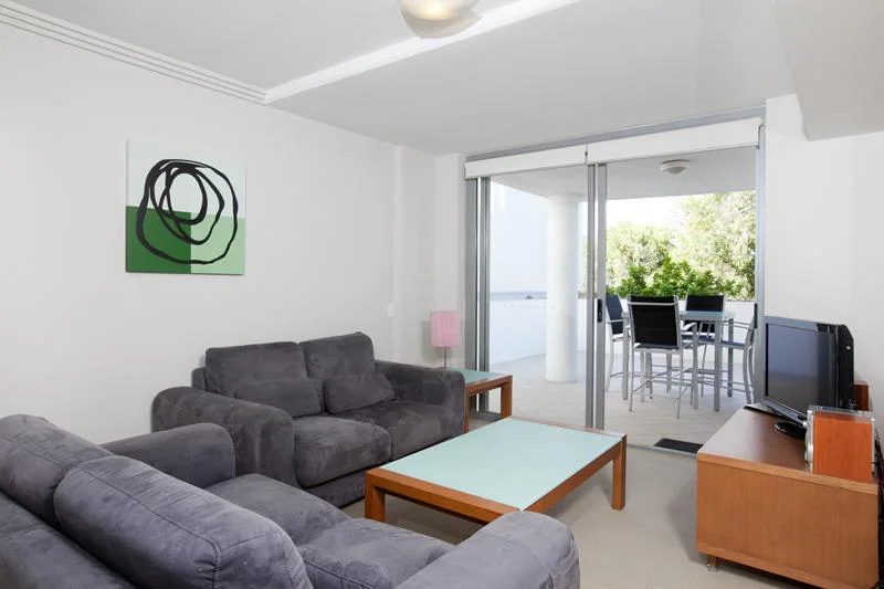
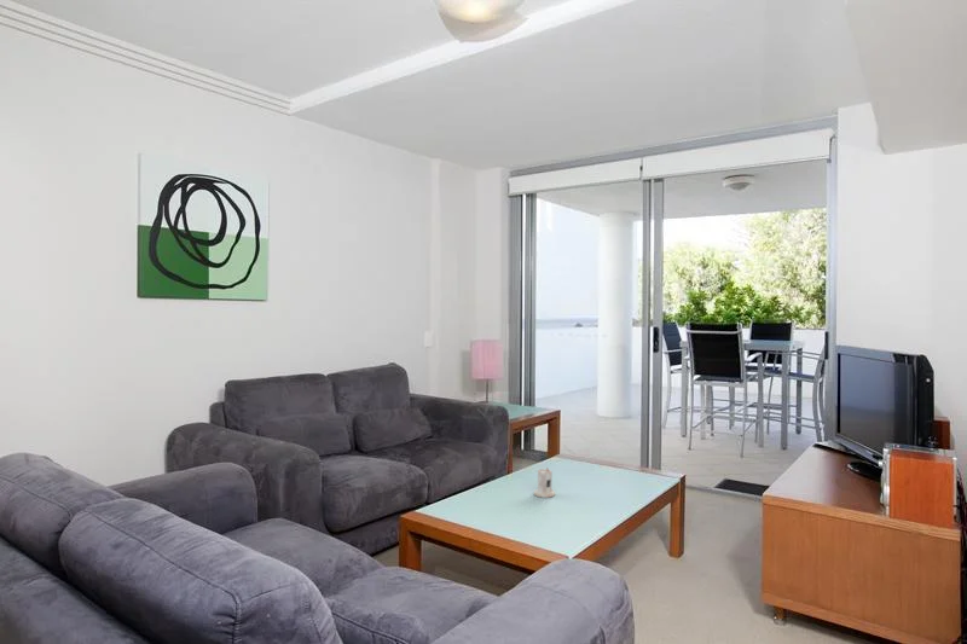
+ candle (544, 481)
